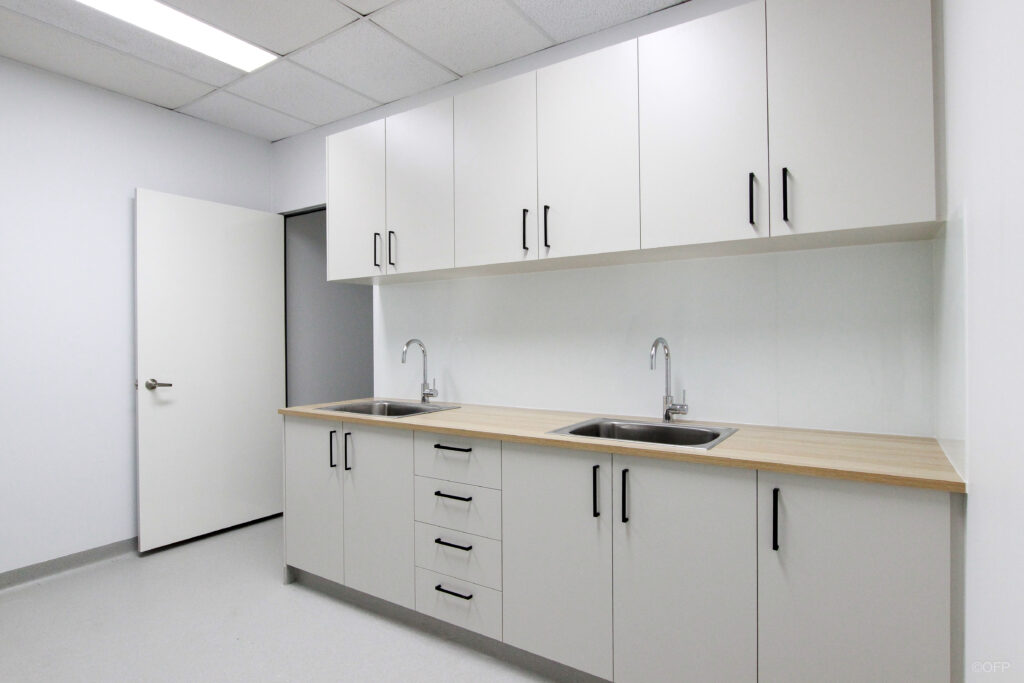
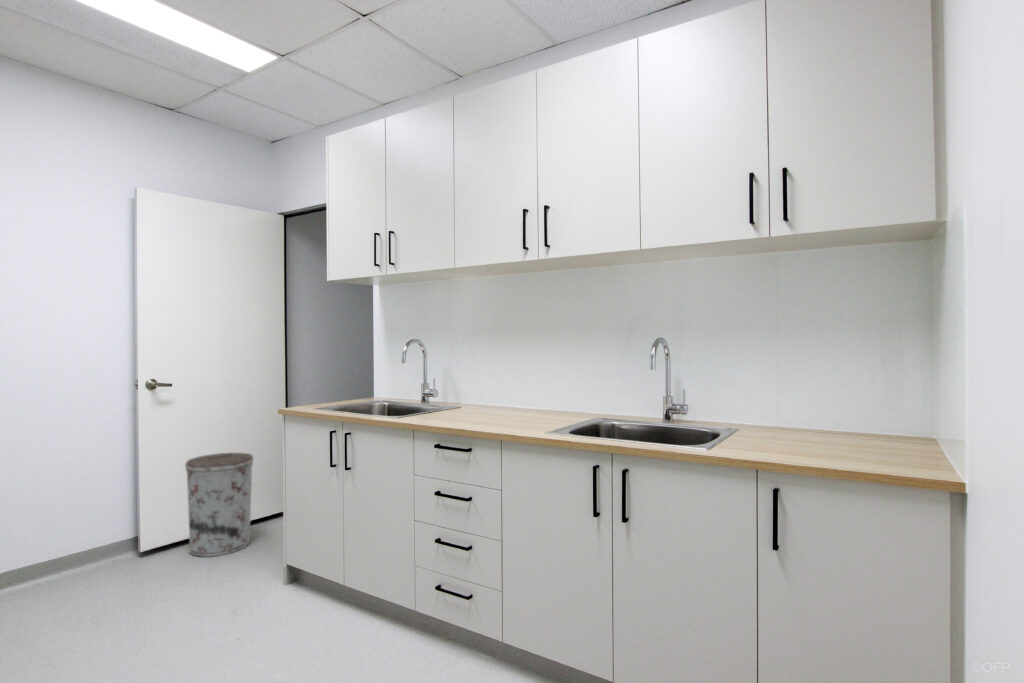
+ trash can (220, 500)
